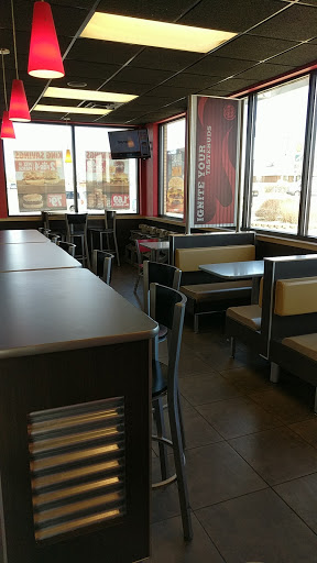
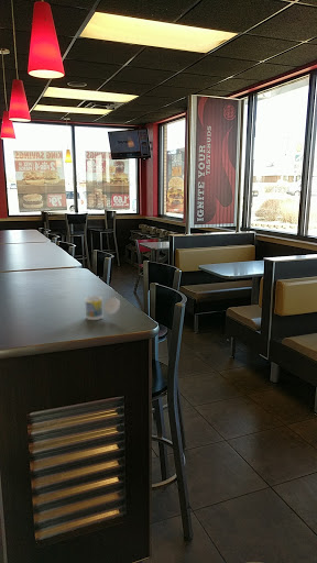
+ cup (101, 307)
